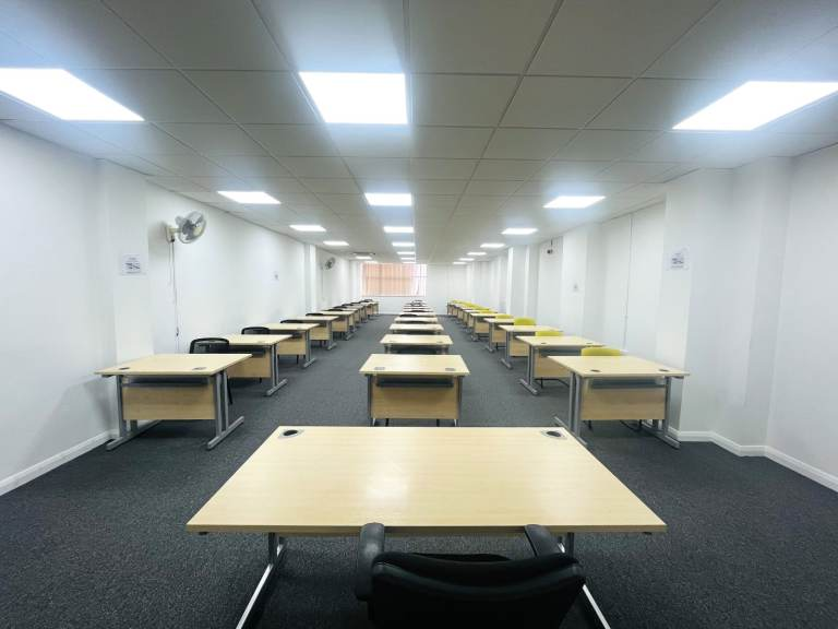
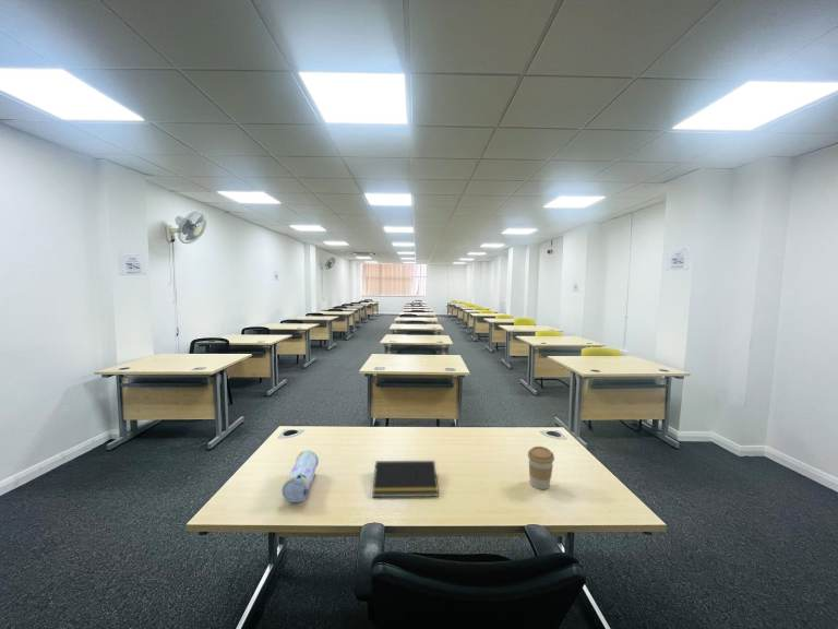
+ coffee cup (540, 466)
+ notepad (405, 477)
+ pencil case (301, 474)
